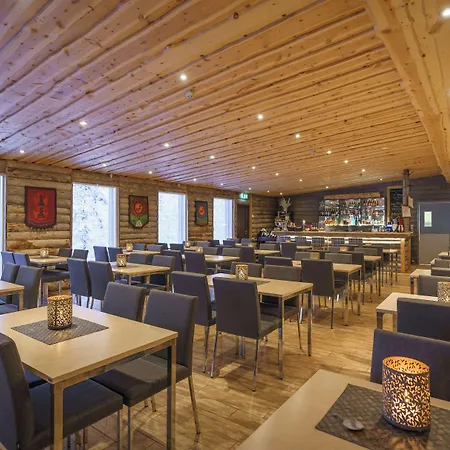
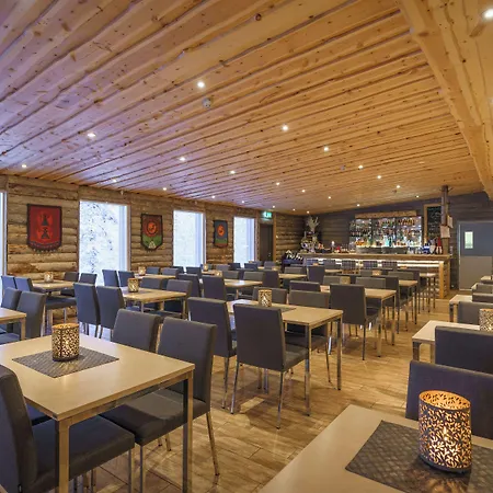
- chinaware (344, 418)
